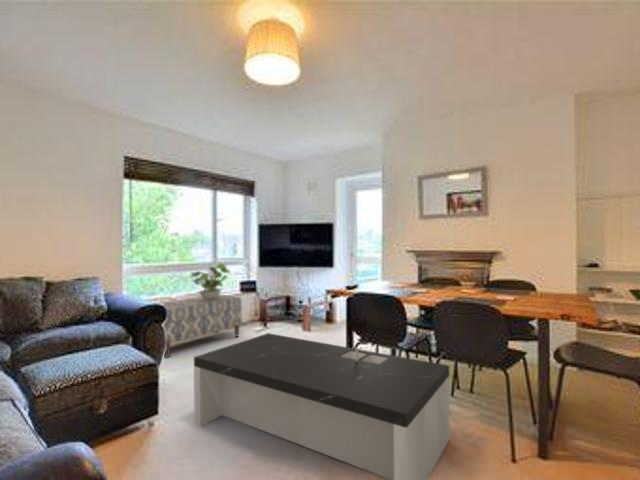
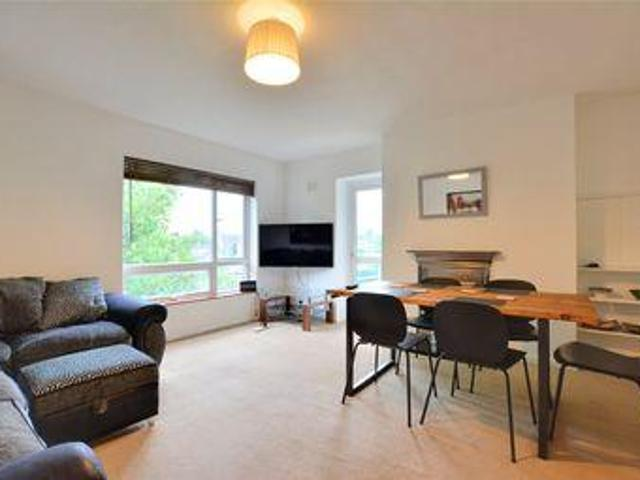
- coffee table (316, 389)
- potted plant (212, 282)
- bench (194, 322)
